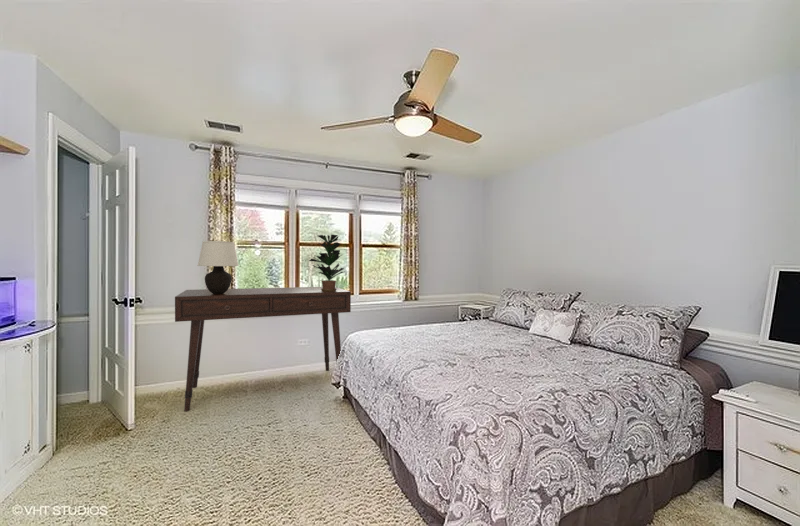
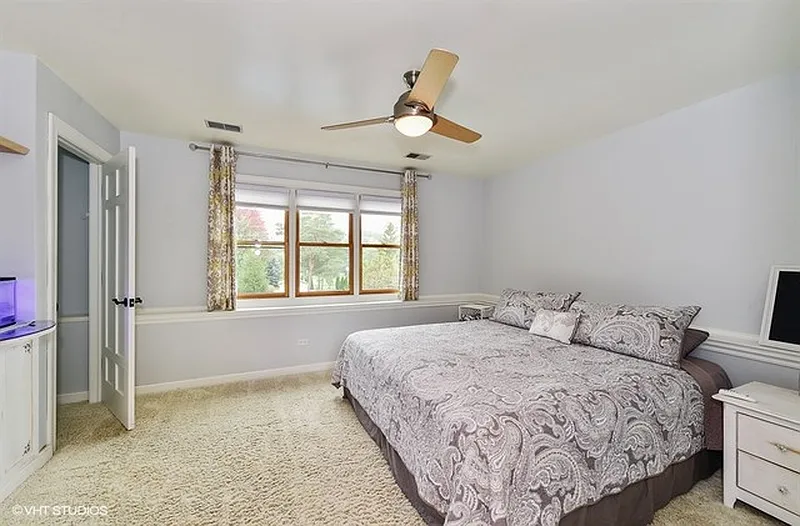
- potted plant (325, 262)
- table lamp (218, 267)
- desk (268, 316)
